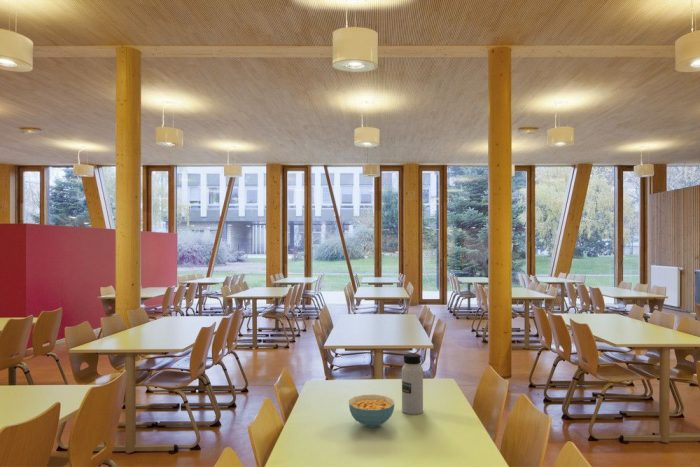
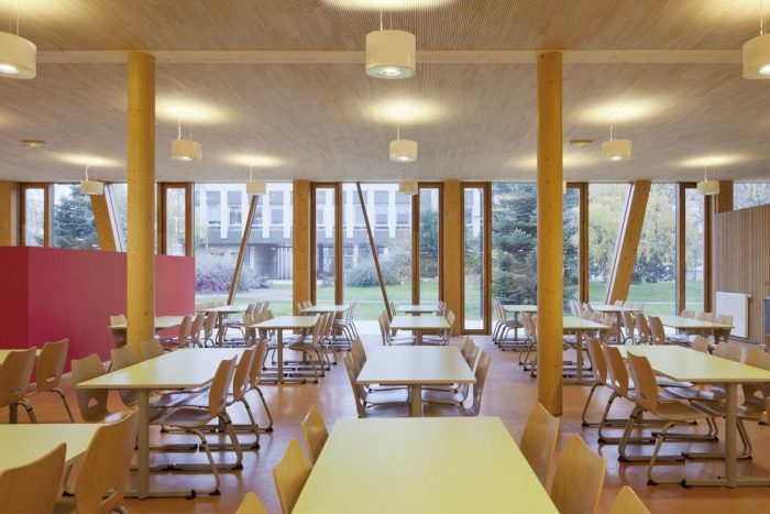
- water bottle (412, 382)
- cereal bowl (371, 413)
